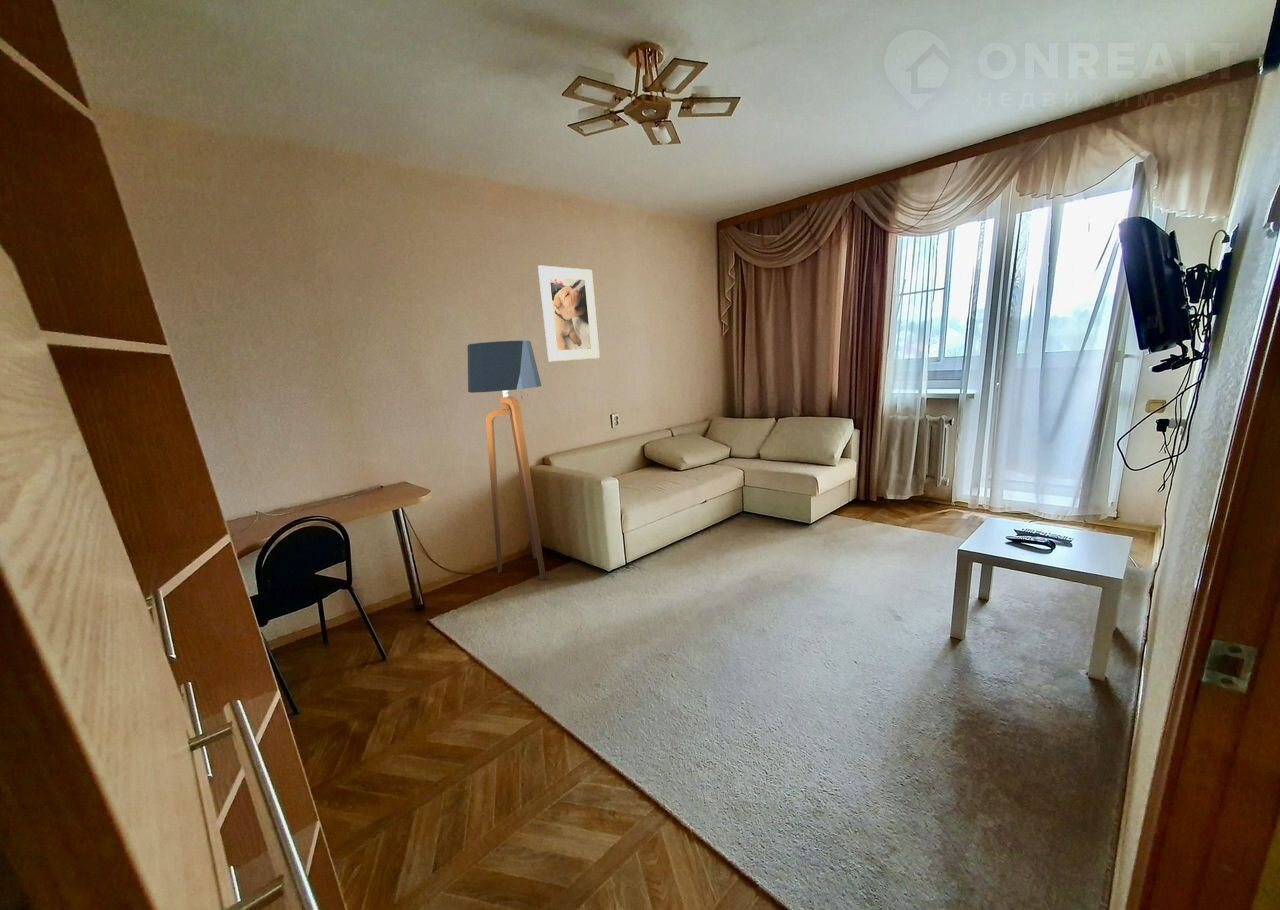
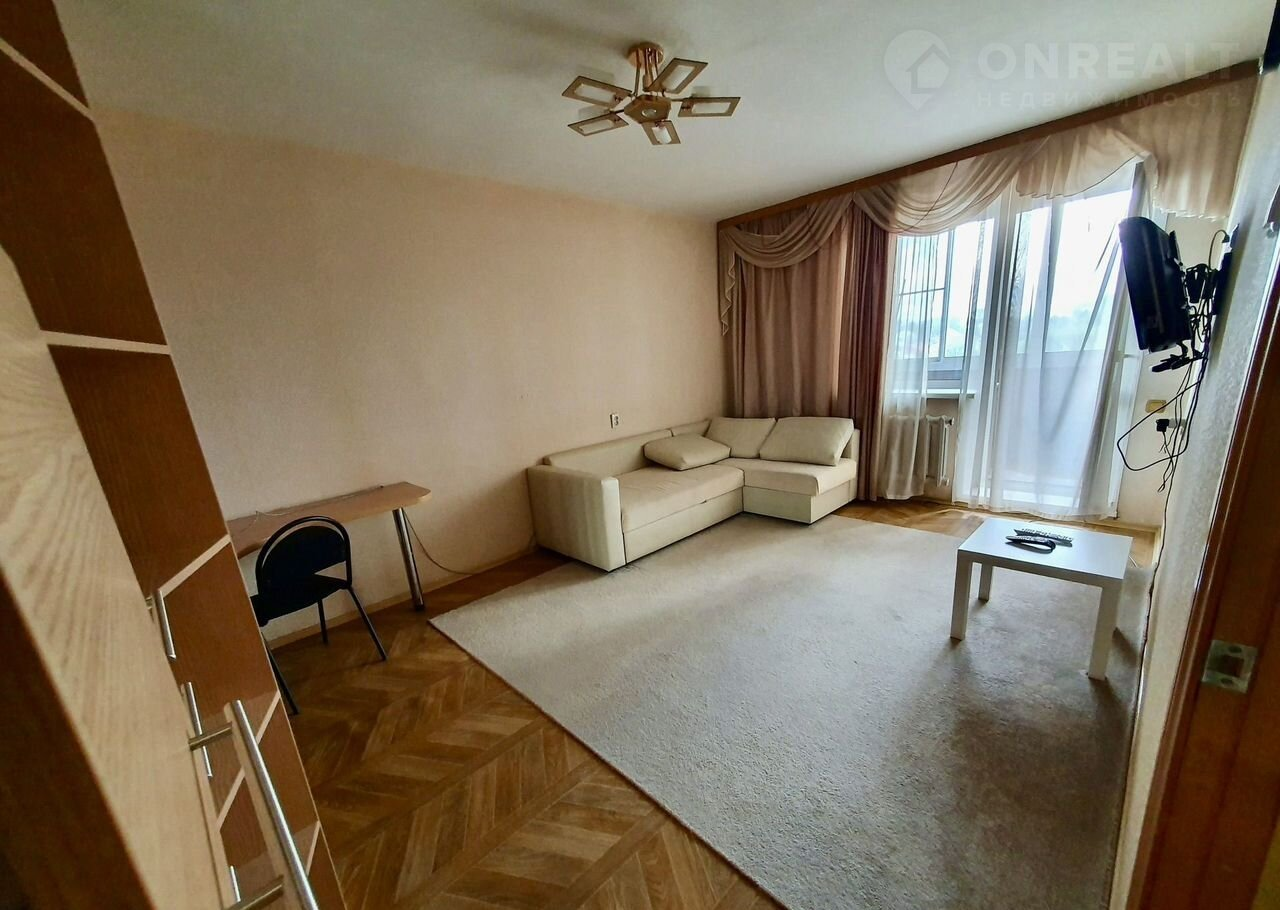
- floor lamp (517, 461)
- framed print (570, 314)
